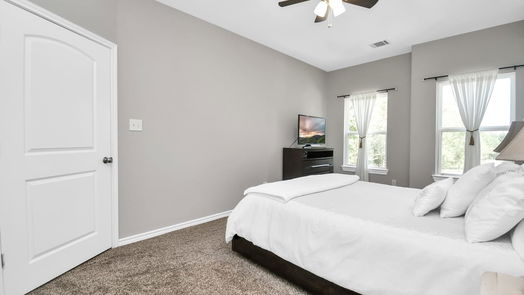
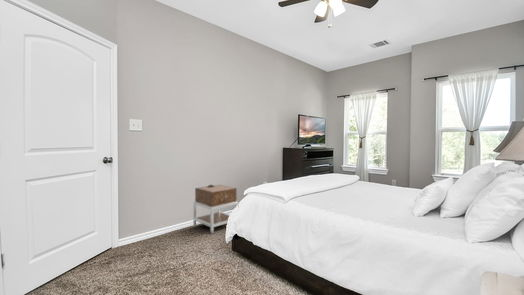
+ nightstand (215, 205)
